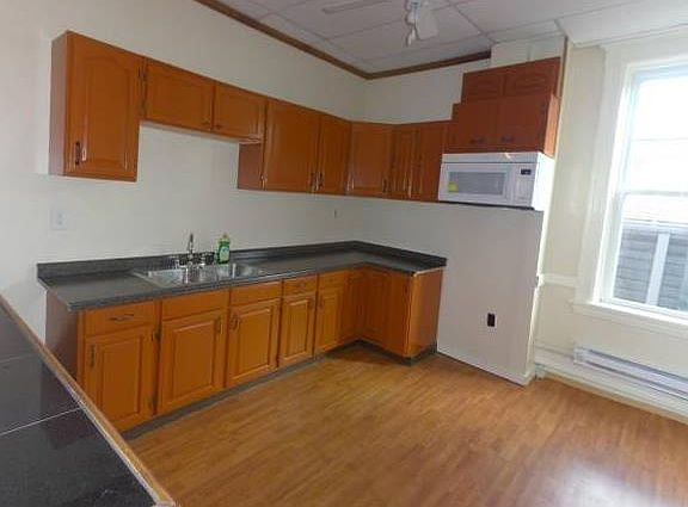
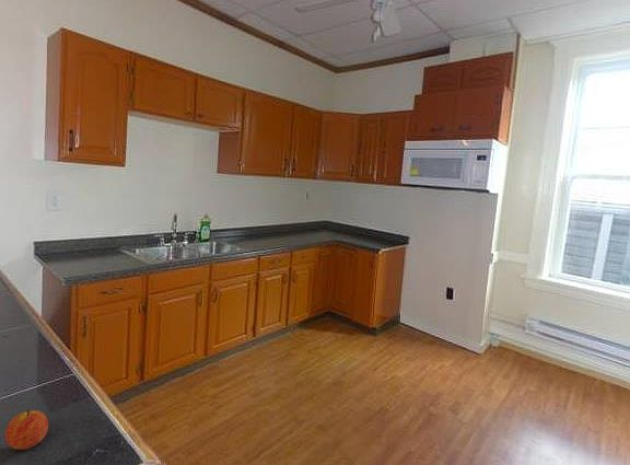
+ fruit (26, 427)
